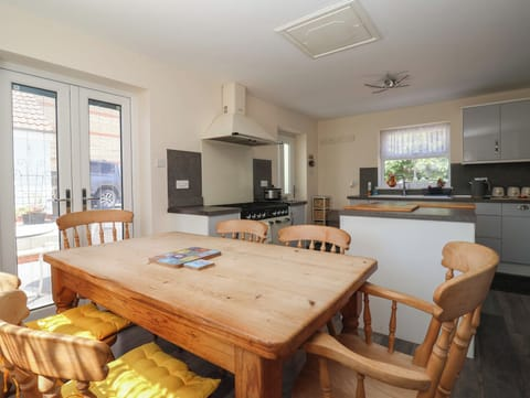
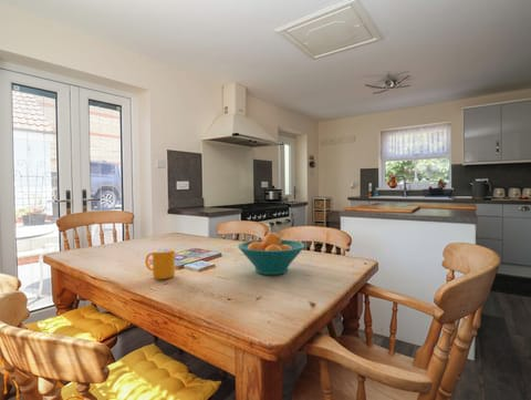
+ fruit bowl (271, 252)
+ mug (159, 263)
